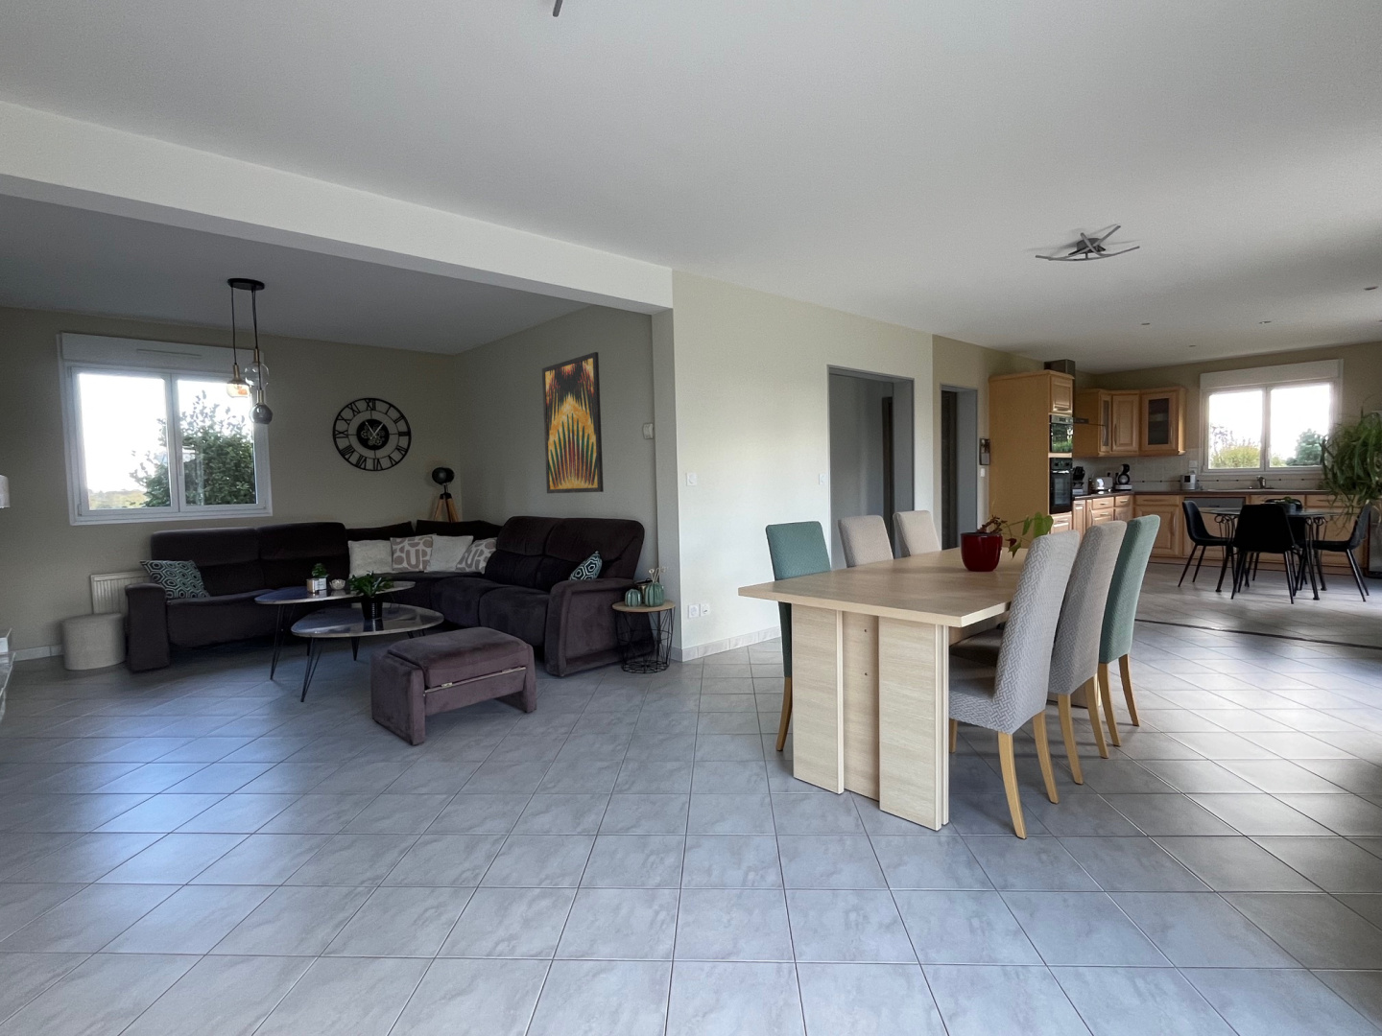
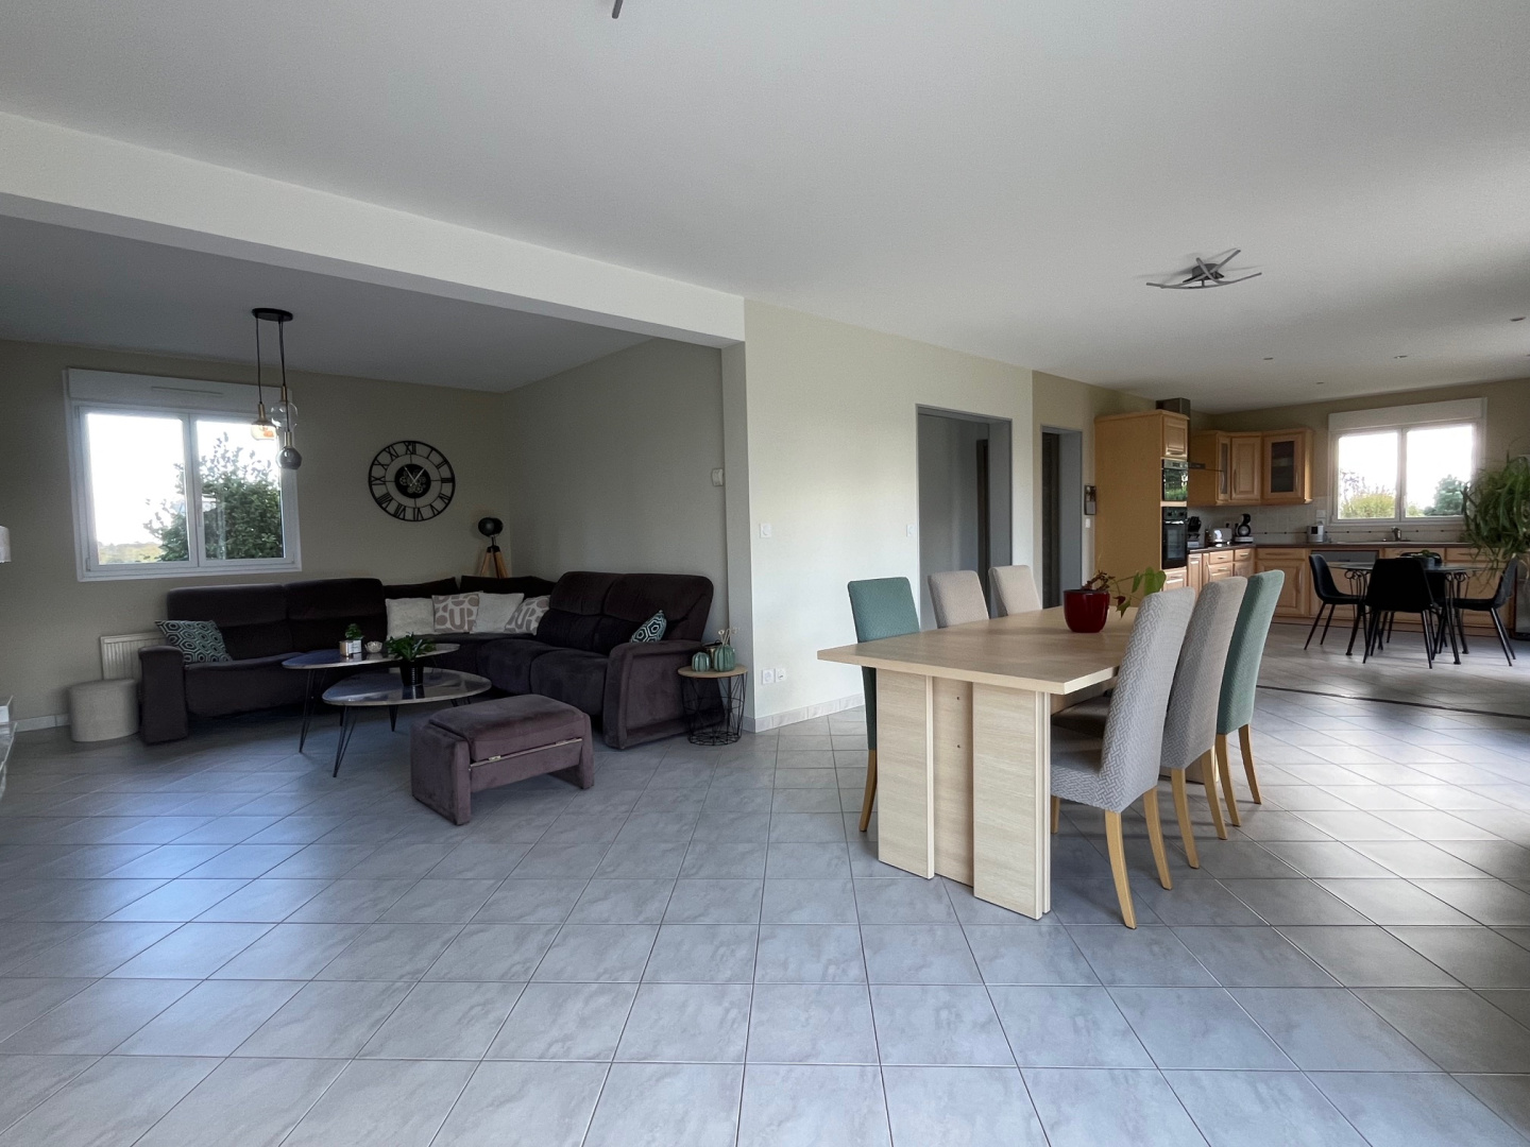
- wall art (571, 427)
